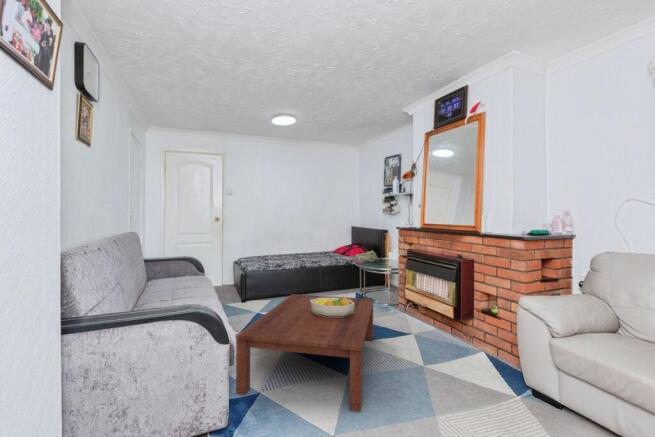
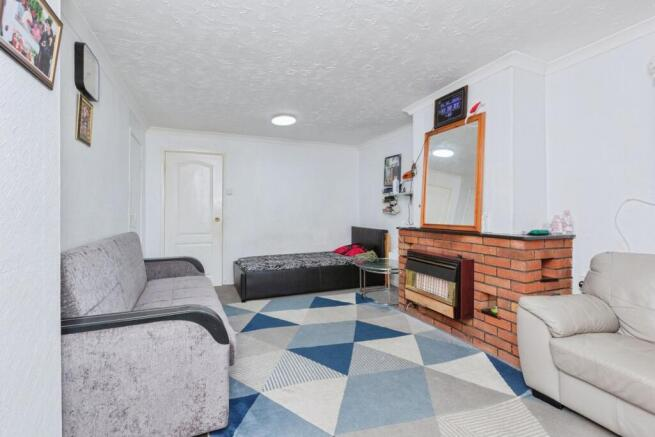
- fruit bowl (331, 304)
- coffee table (317, 337)
